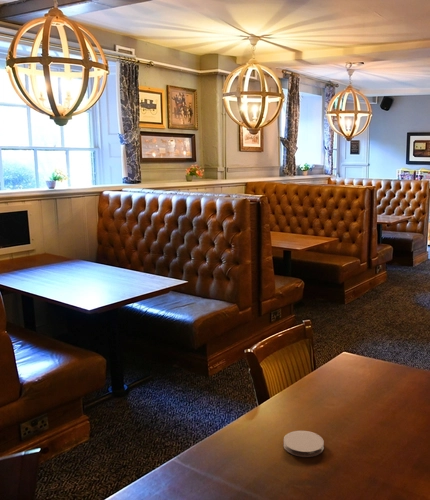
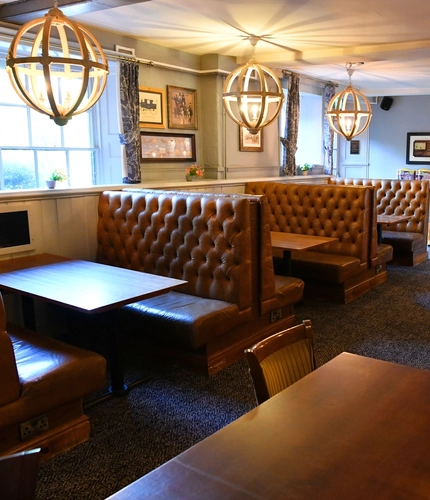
- coaster (303, 443)
